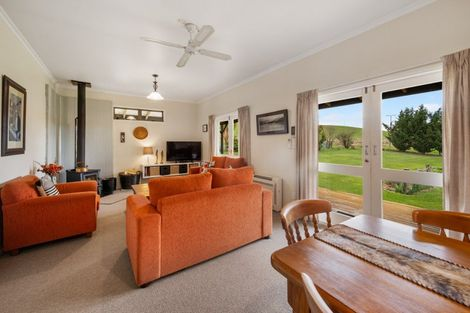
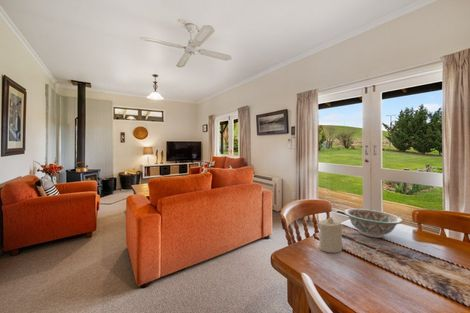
+ decorative bowl (371, 224)
+ candle (330, 232)
